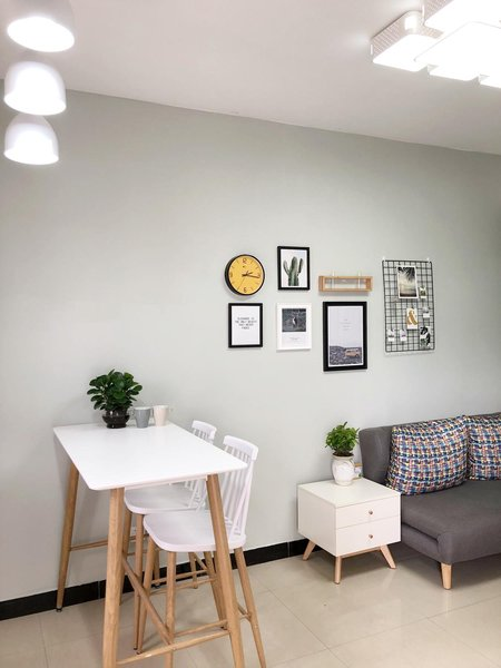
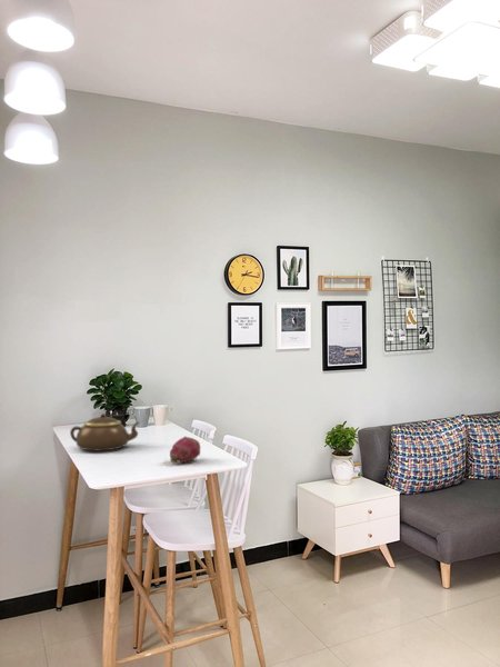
+ fruit (184, 448)
+ teapot (103, 430)
